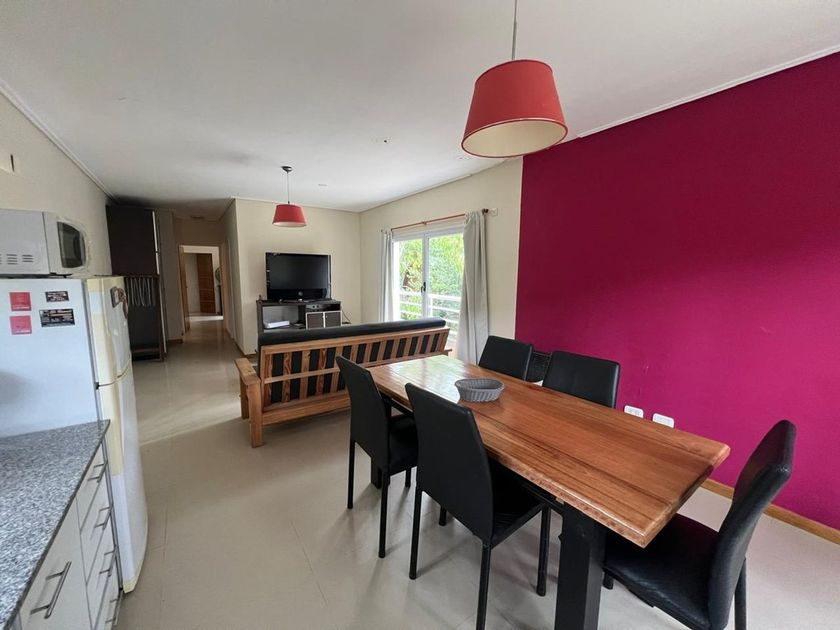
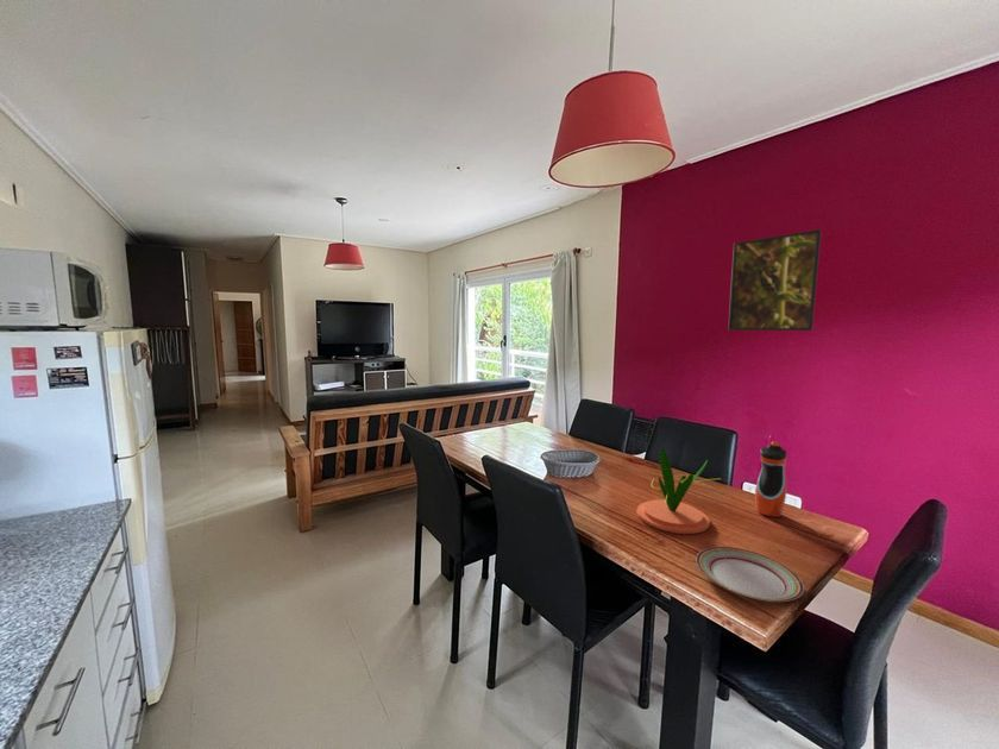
+ plate (746, 574)
+ water bottle (771, 477)
+ plant (673, 482)
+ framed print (771, 284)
